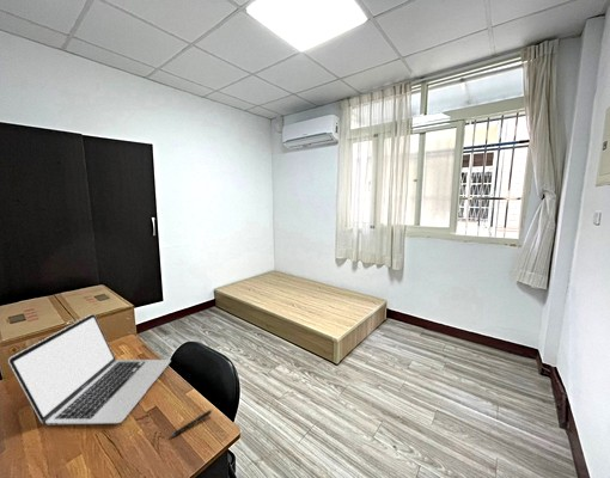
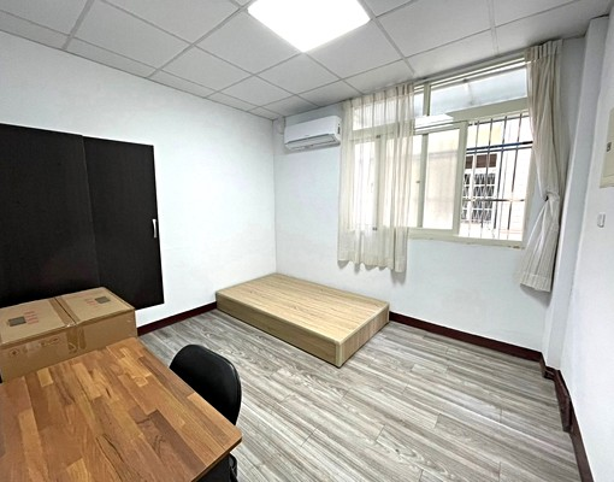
- pen (191, 423)
- laptop (104, 360)
